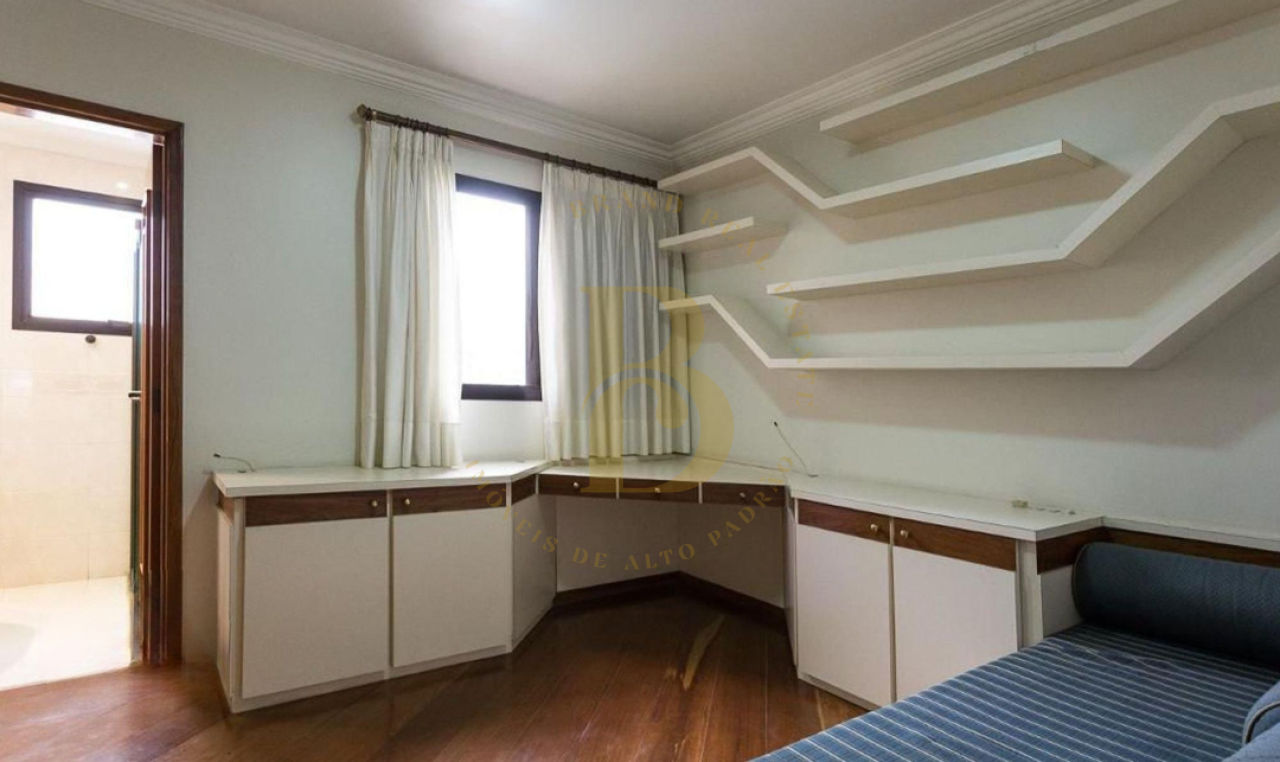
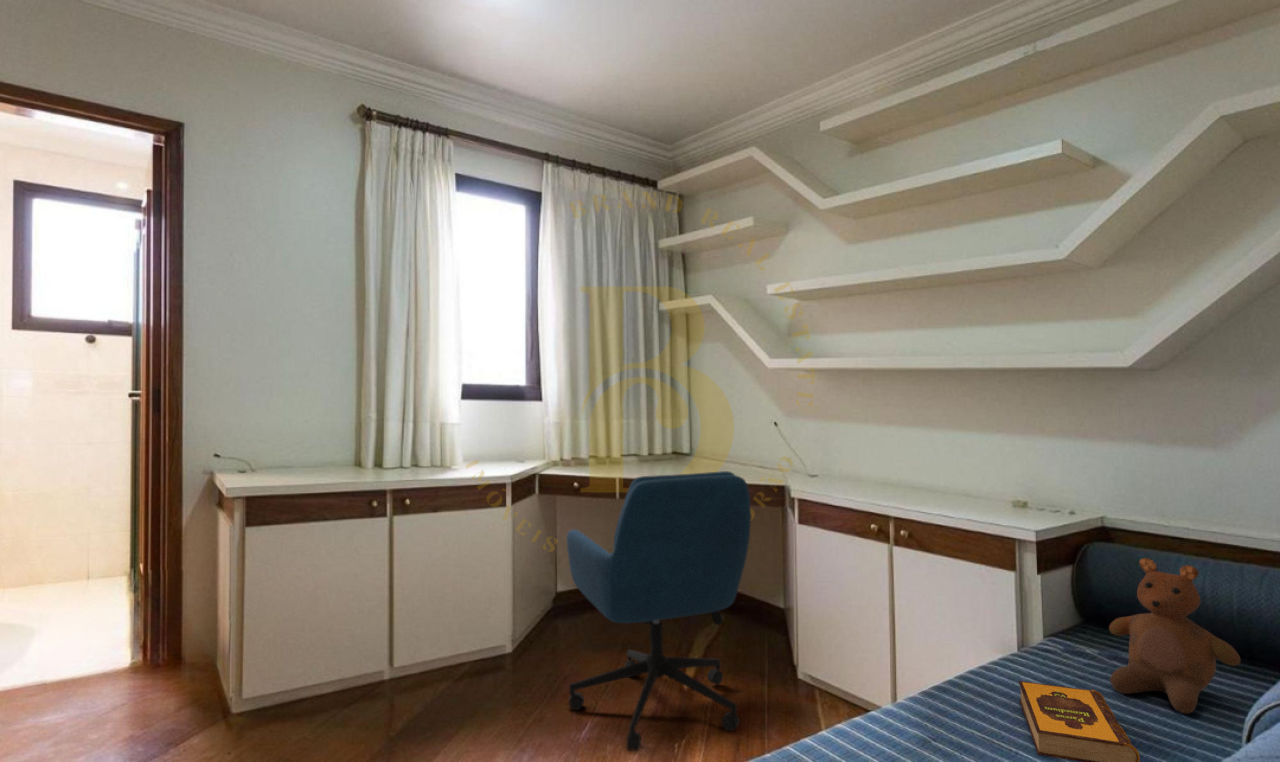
+ office chair (657, 586)
+ hardback book (1073, 720)
+ teddy bear (1162, 628)
